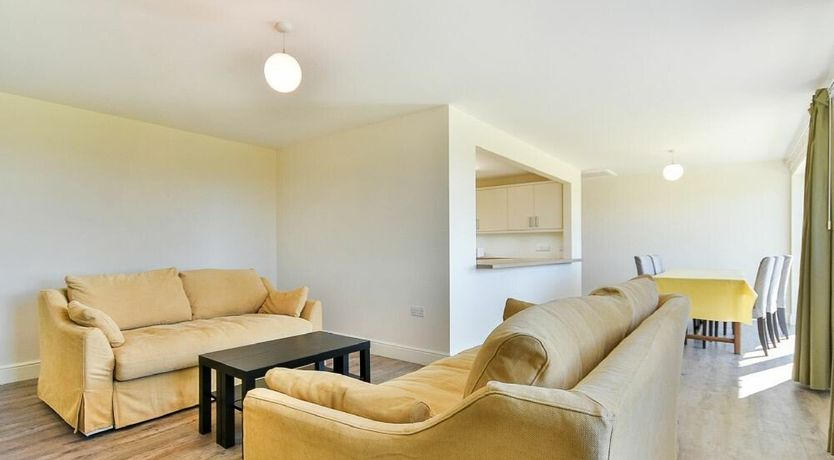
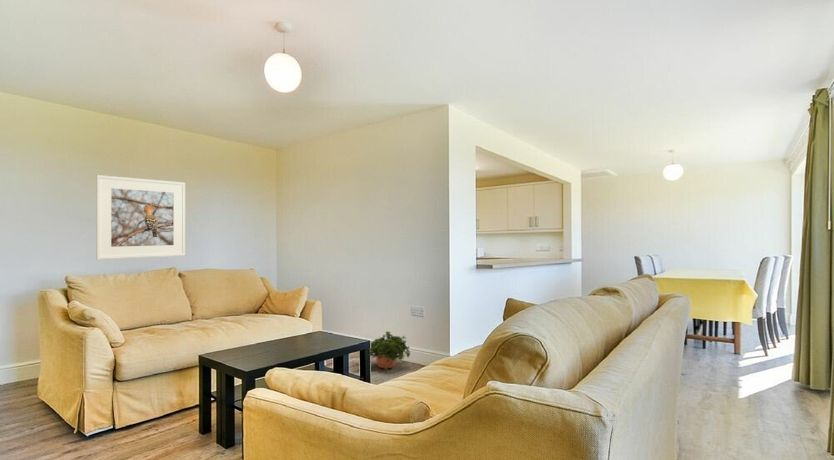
+ potted plant (387, 350)
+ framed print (143, 218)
